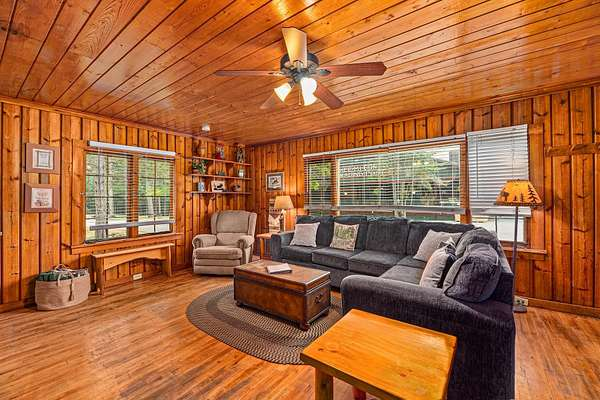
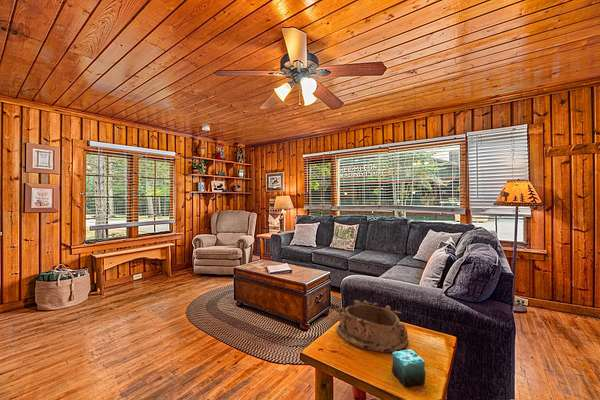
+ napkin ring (370, 322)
+ candle (408, 362)
